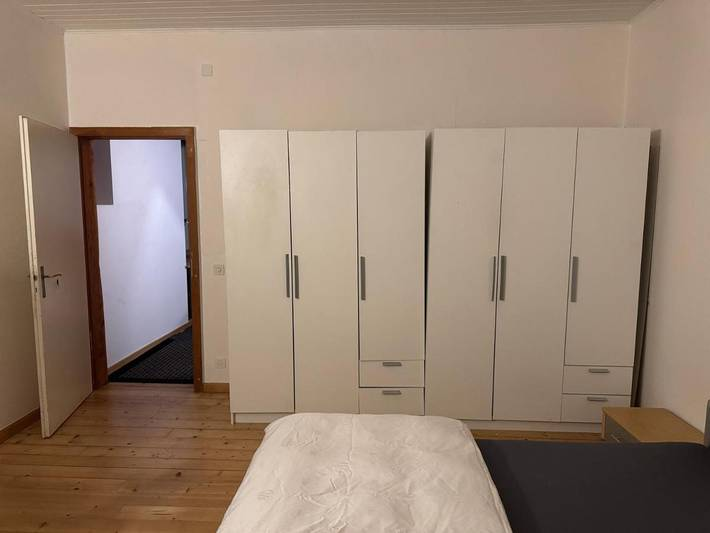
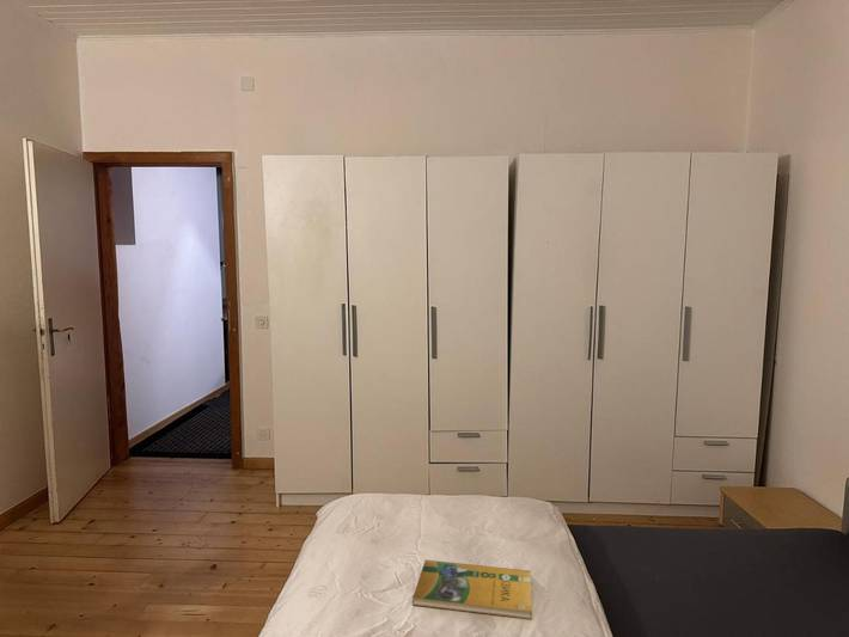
+ booklet (474, 587)
